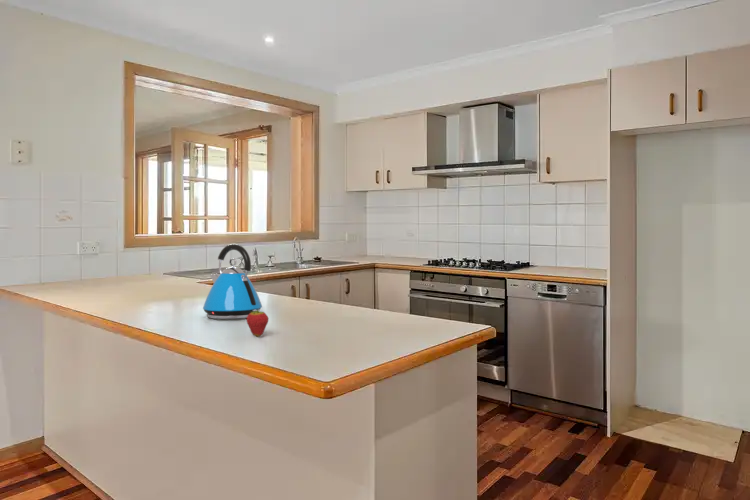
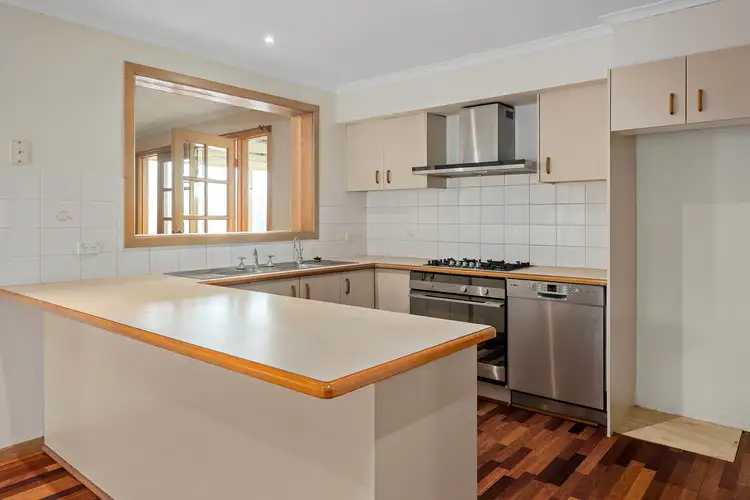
- kettle (234, 279)
- fruit (257, 322)
